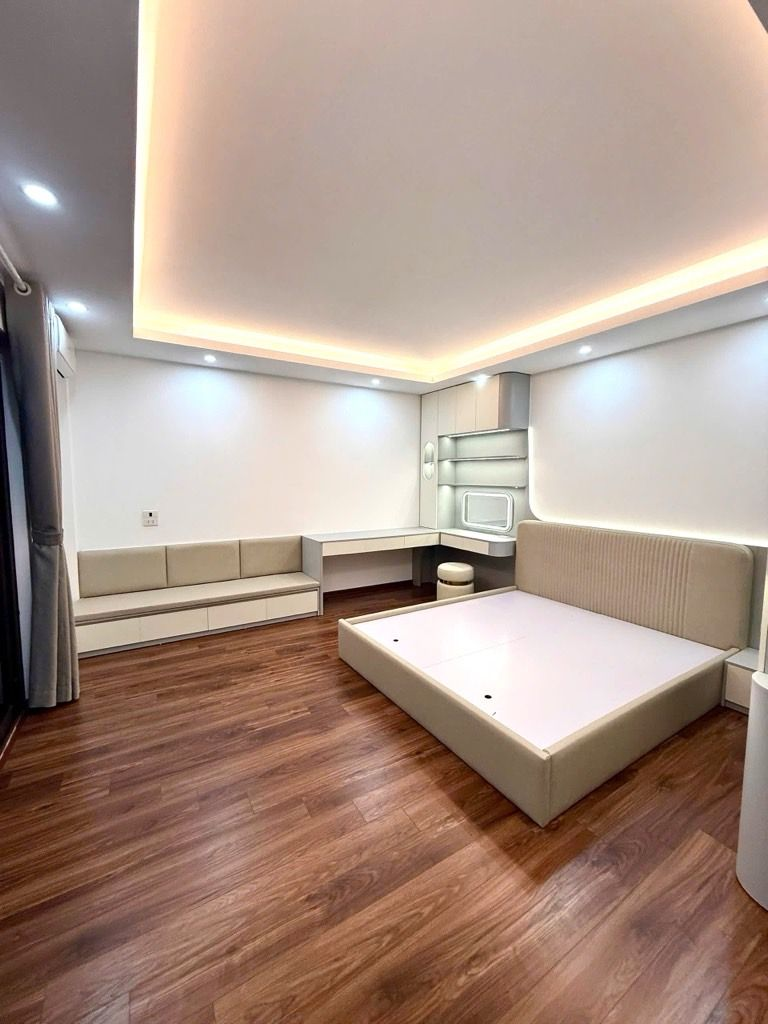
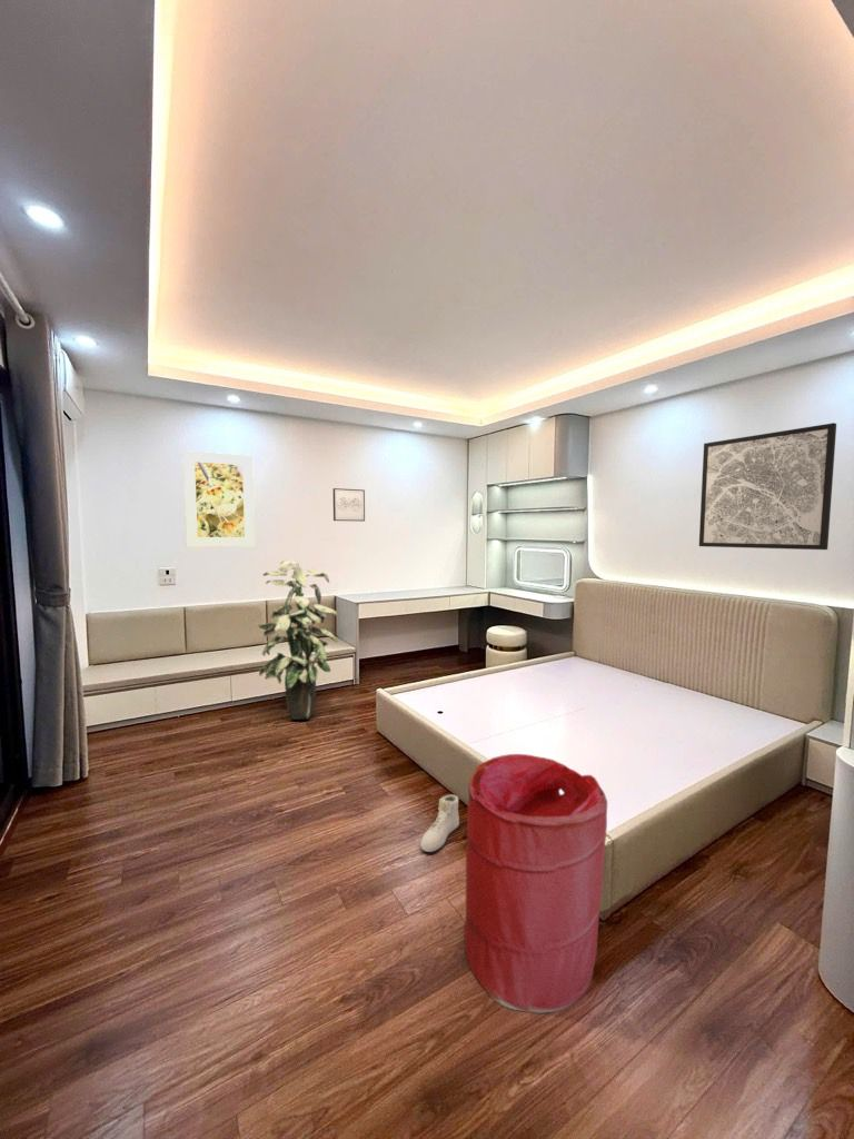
+ sneaker (439, 819)
+ wall art (349, 505)
+ indoor plant (296, 637)
+ wall art (759, 492)
+ laundry hamper (533, 863)
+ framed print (220, 501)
